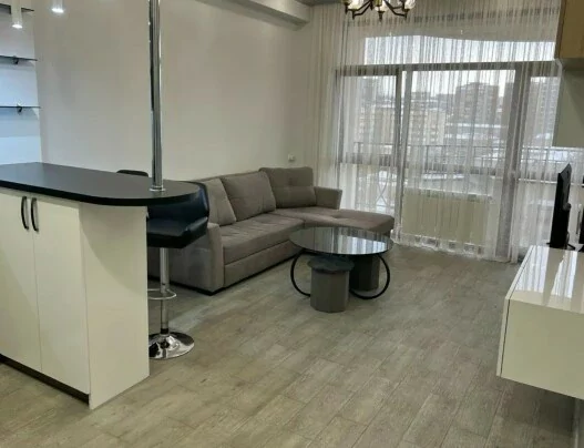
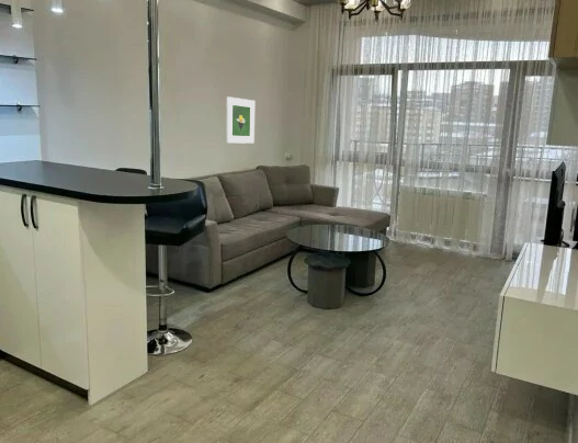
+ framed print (240, 121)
